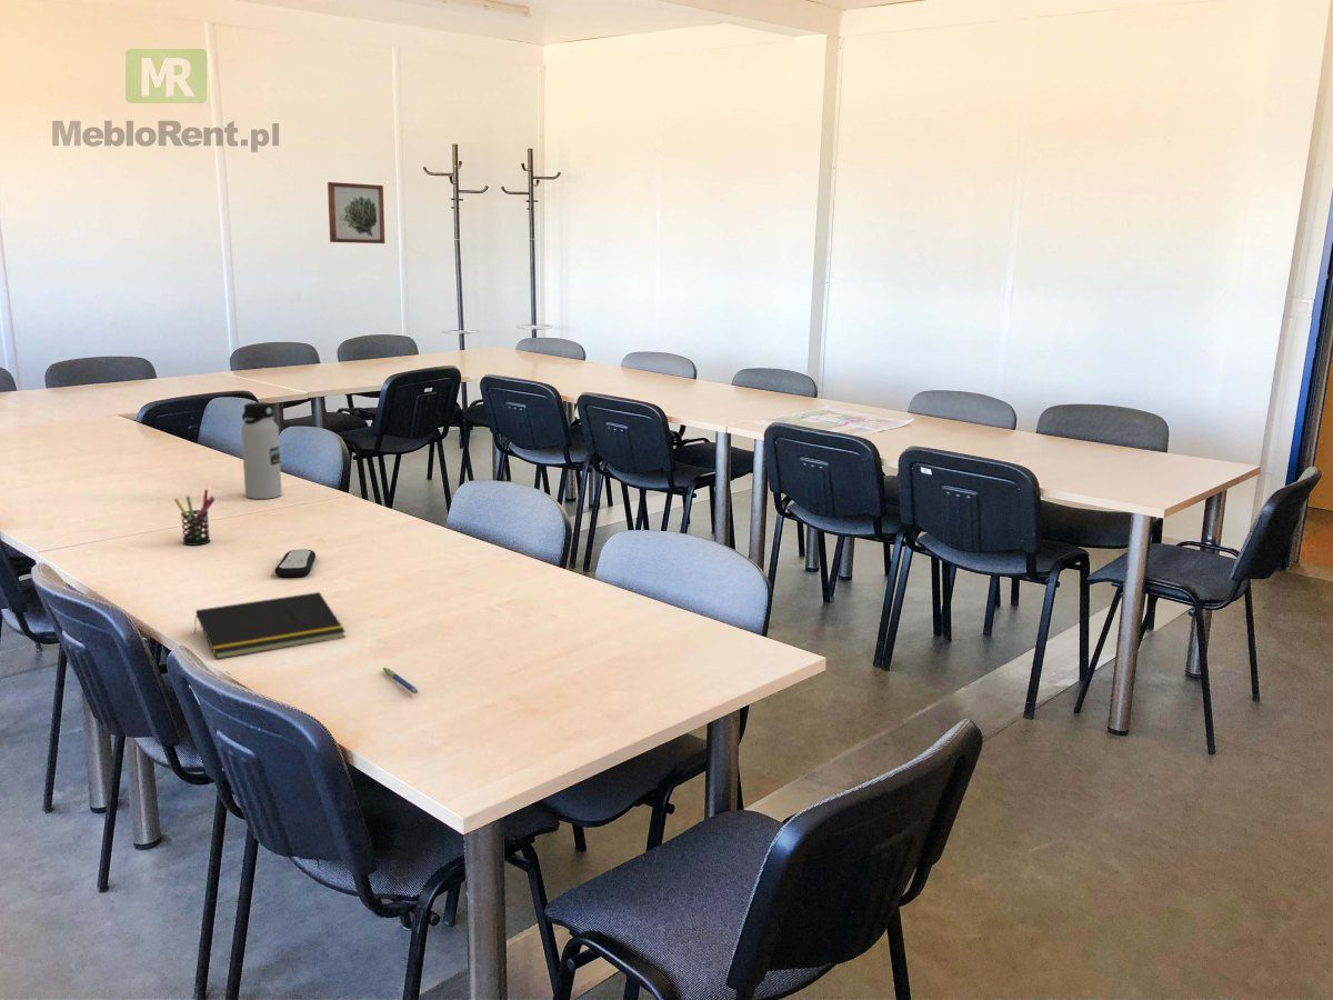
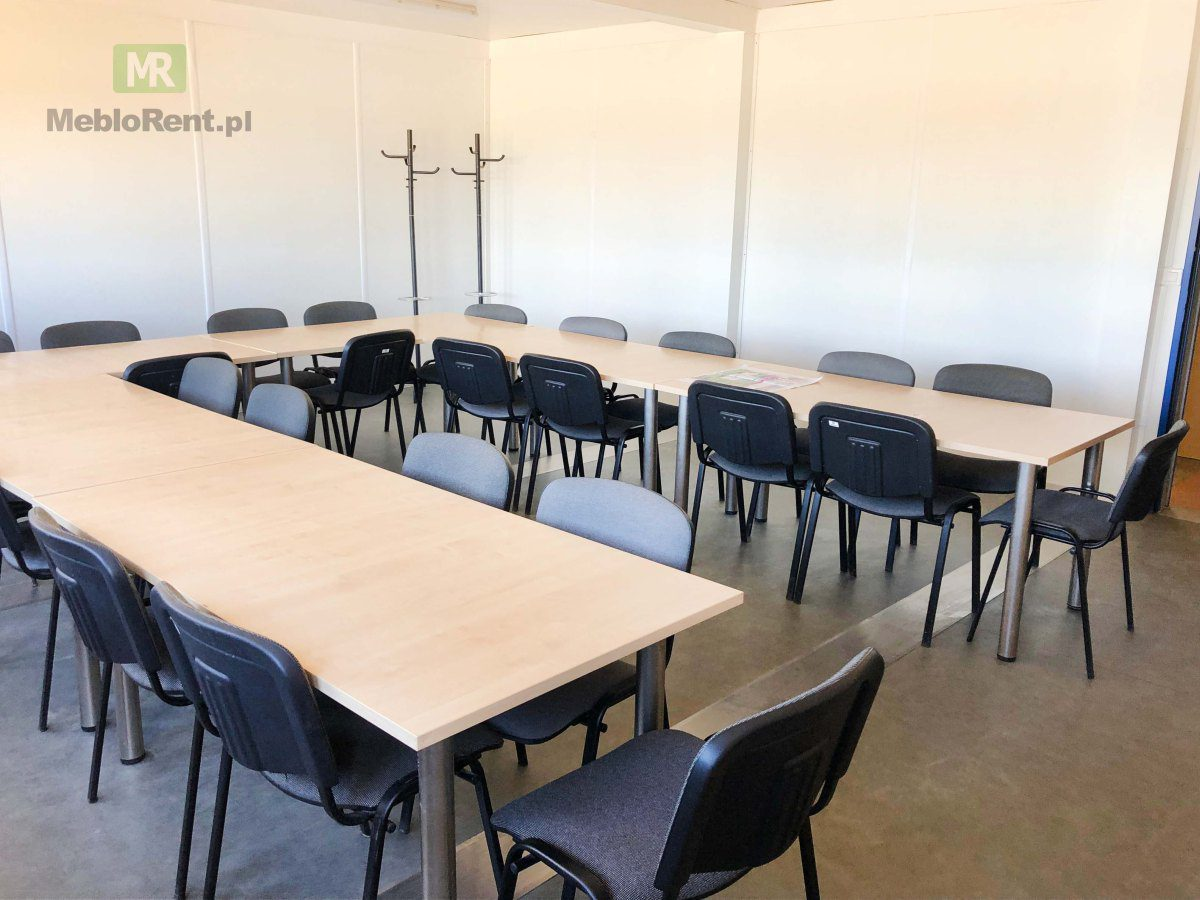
- water bottle (261, 450)
- pen holder (194, 516)
- notepad (270, 623)
- wall art (357, 213)
- pen (399, 679)
- remote control (297, 562)
